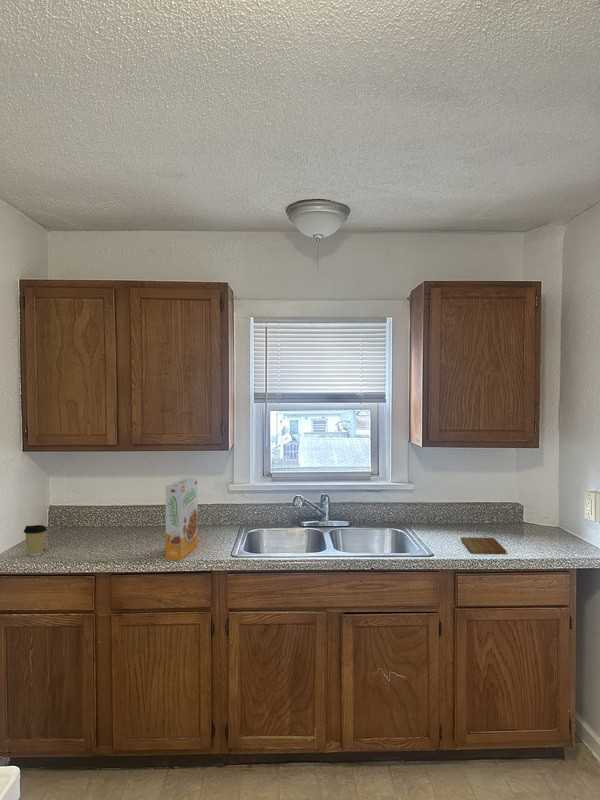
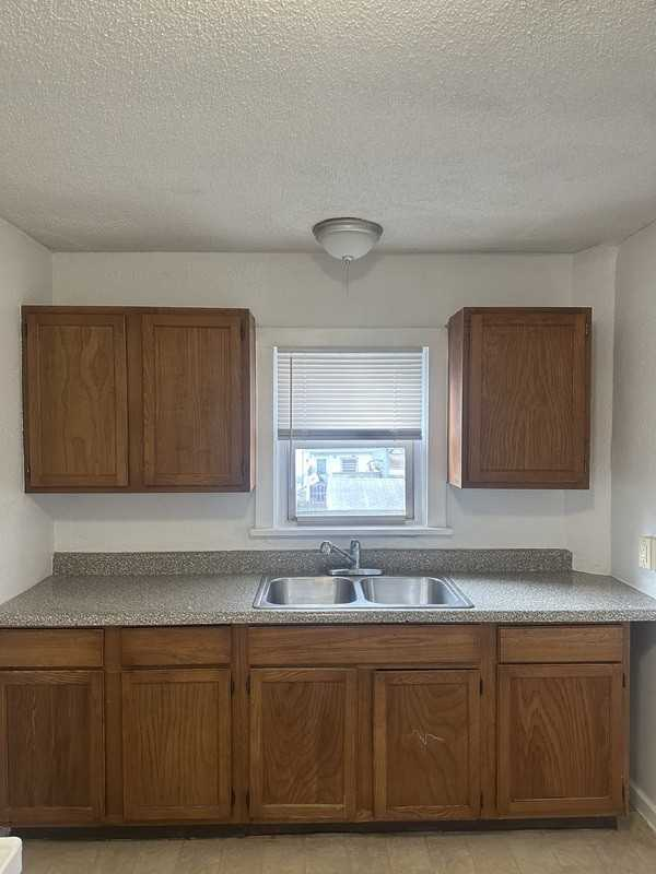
- cutting board (482, 545)
- coffee cup (35, 540)
- cereal box (182, 517)
